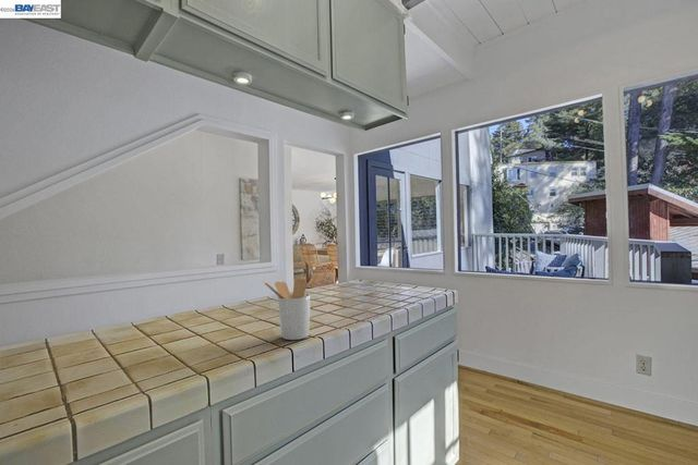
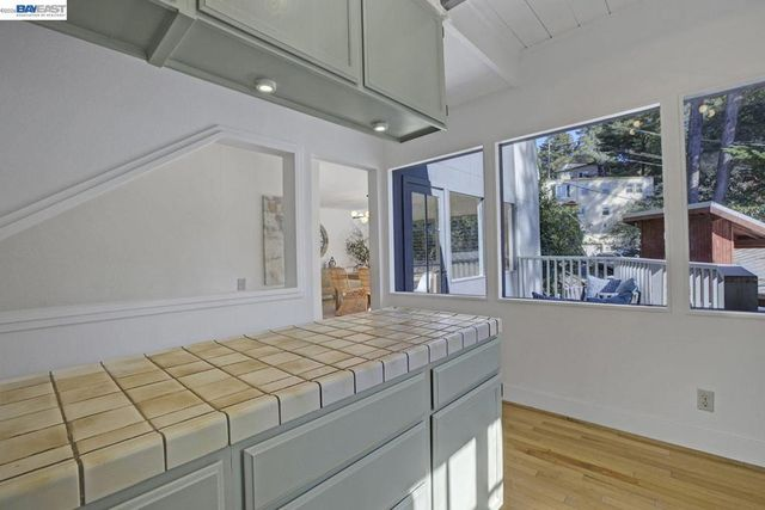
- utensil holder (286, 306)
